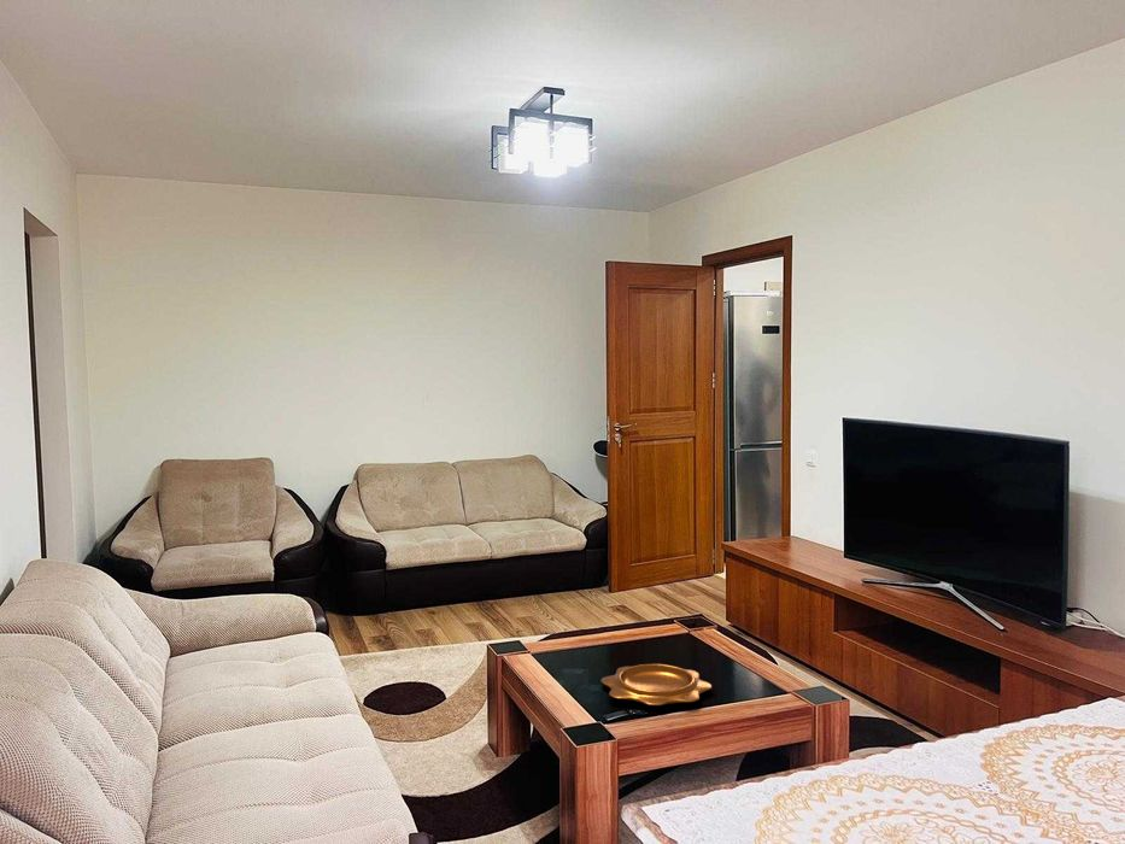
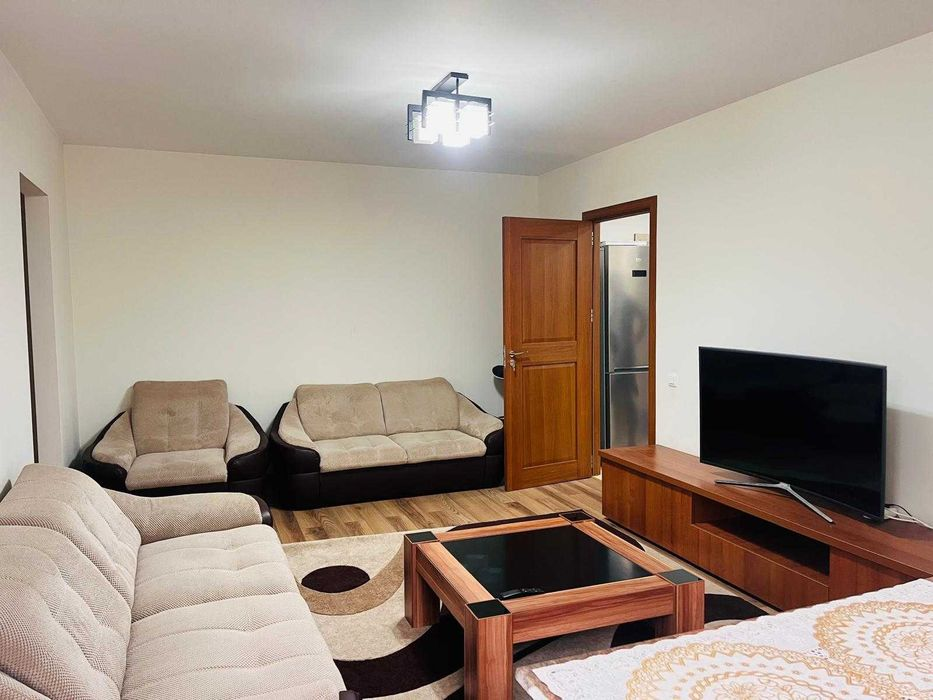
- decorative bowl (655, 682)
